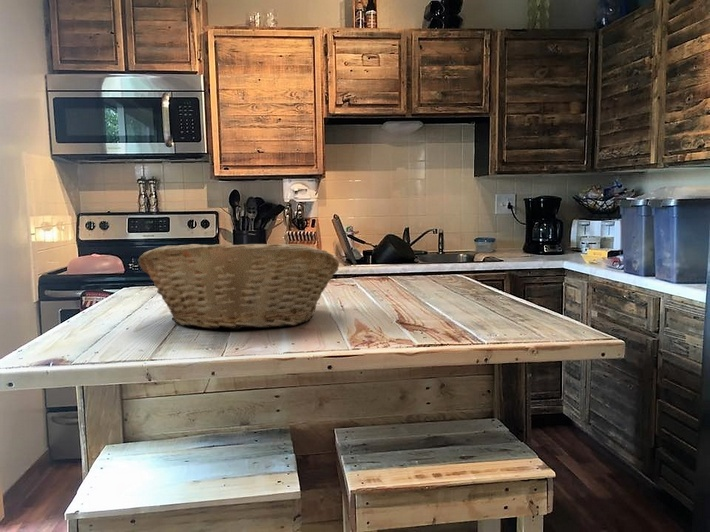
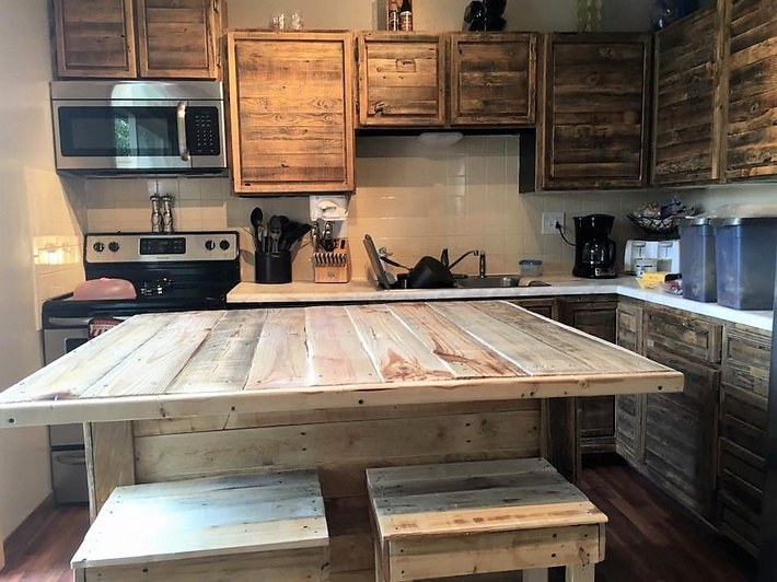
- fruit basket (241, 280)
